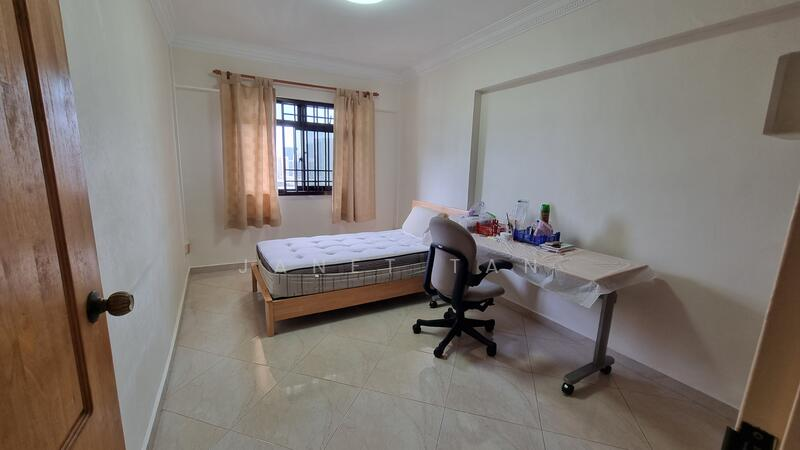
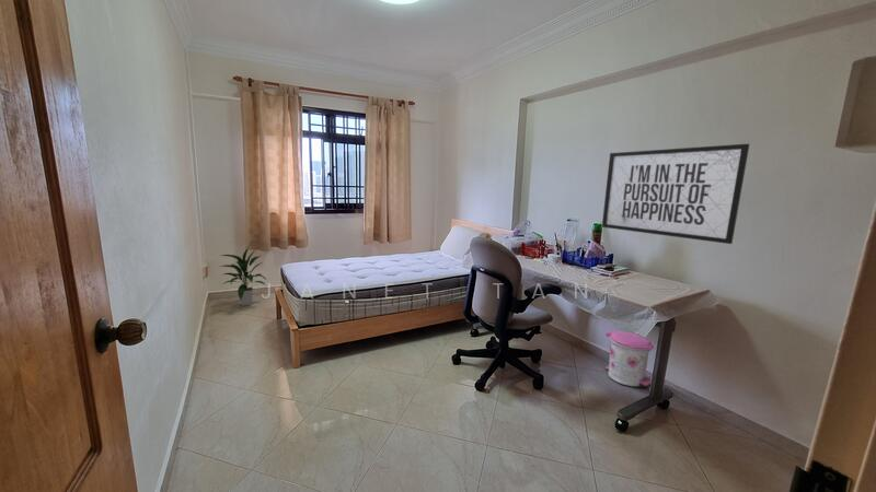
+ trash can (627, 356)
+ mirror (662, 192)
+ indoor plant (243, 276)
